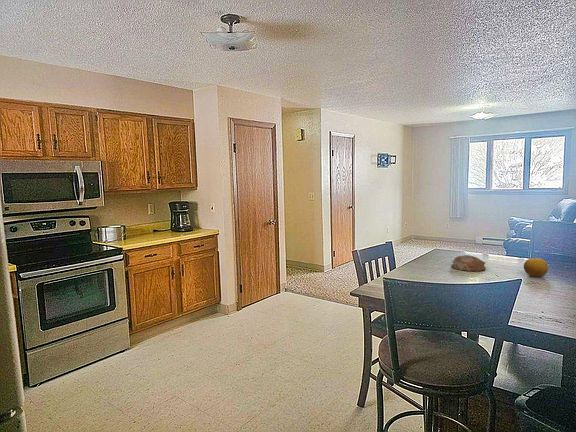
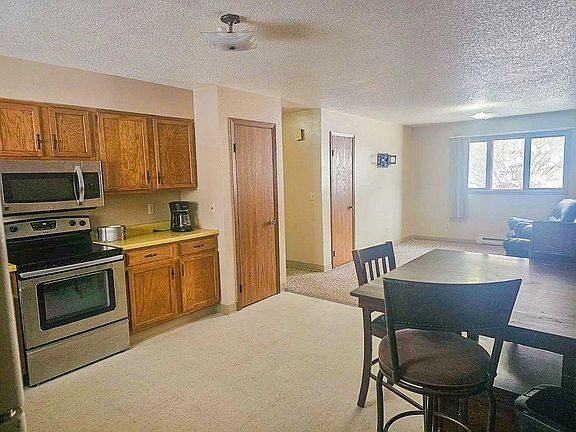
- bowl (468, 261)
- fruit (535, 267)
